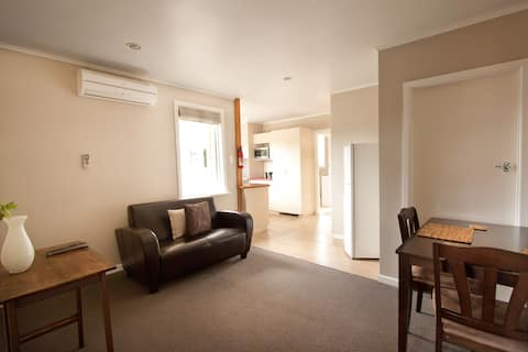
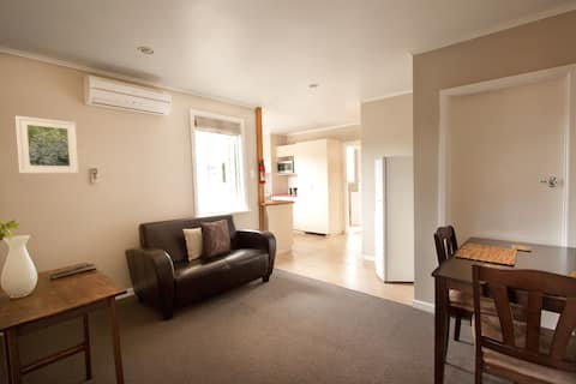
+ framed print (49, 146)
